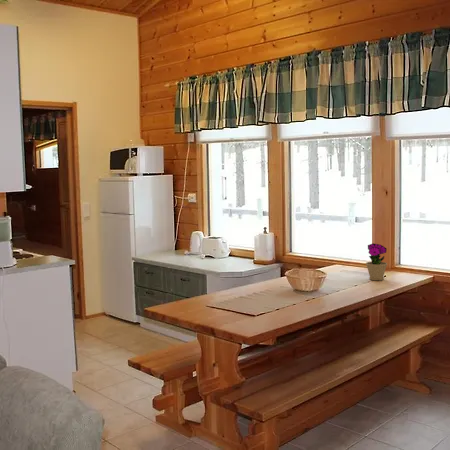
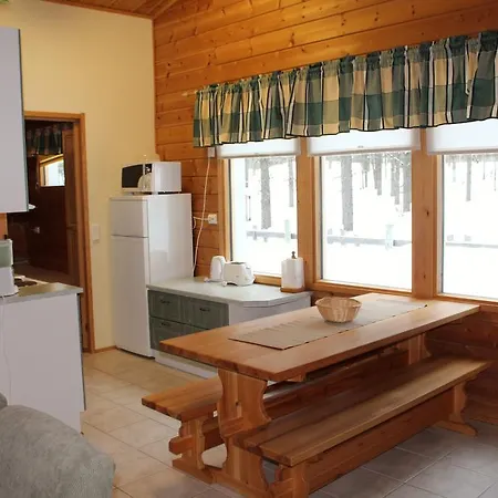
- flower pot (376, 261)
